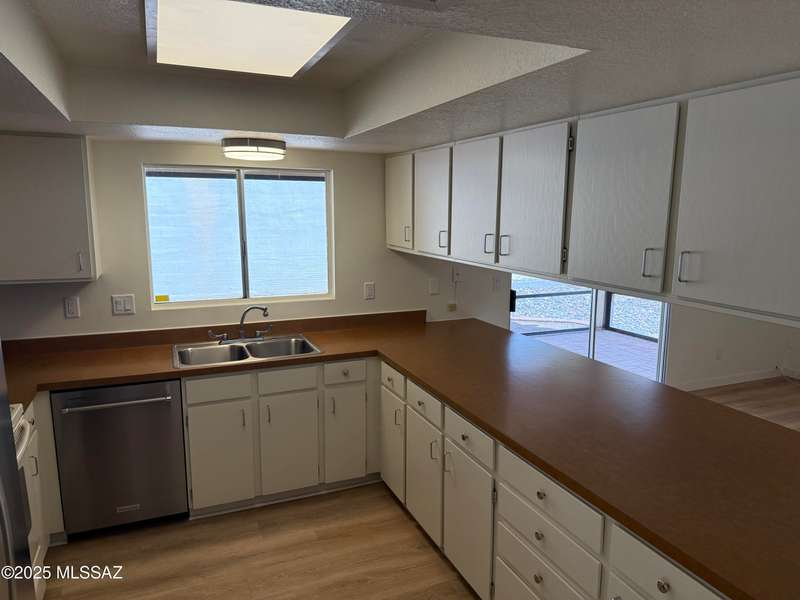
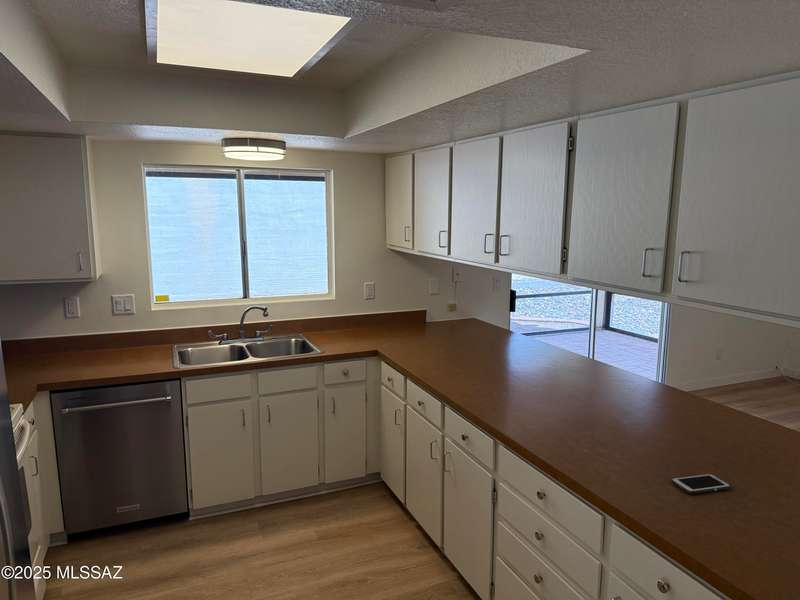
+ cell phone (700, 483)
